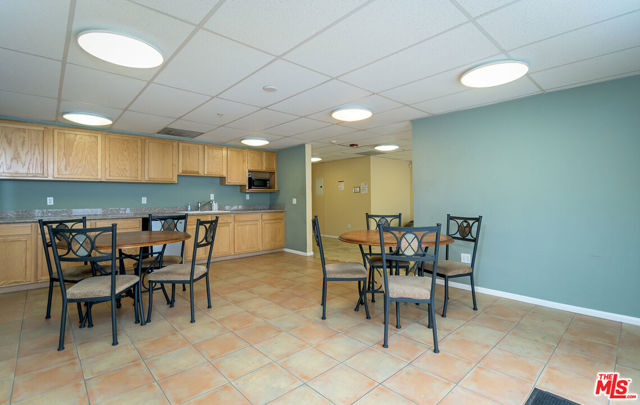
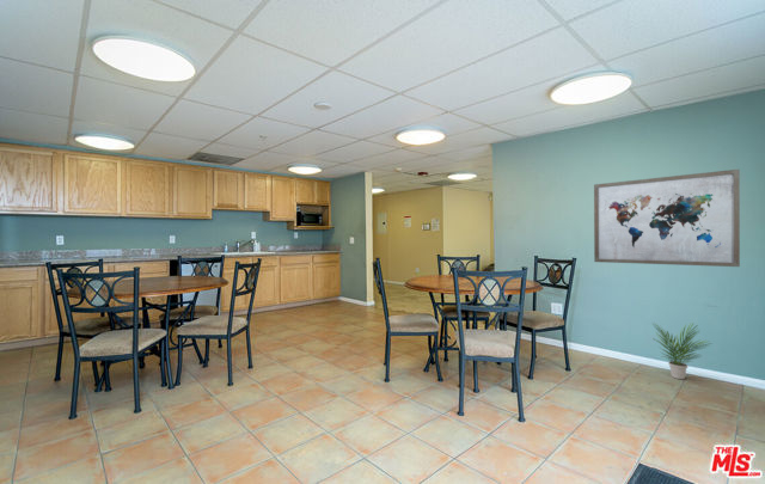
+ wall art (657, 220)
+ potted plant (677, 350)
